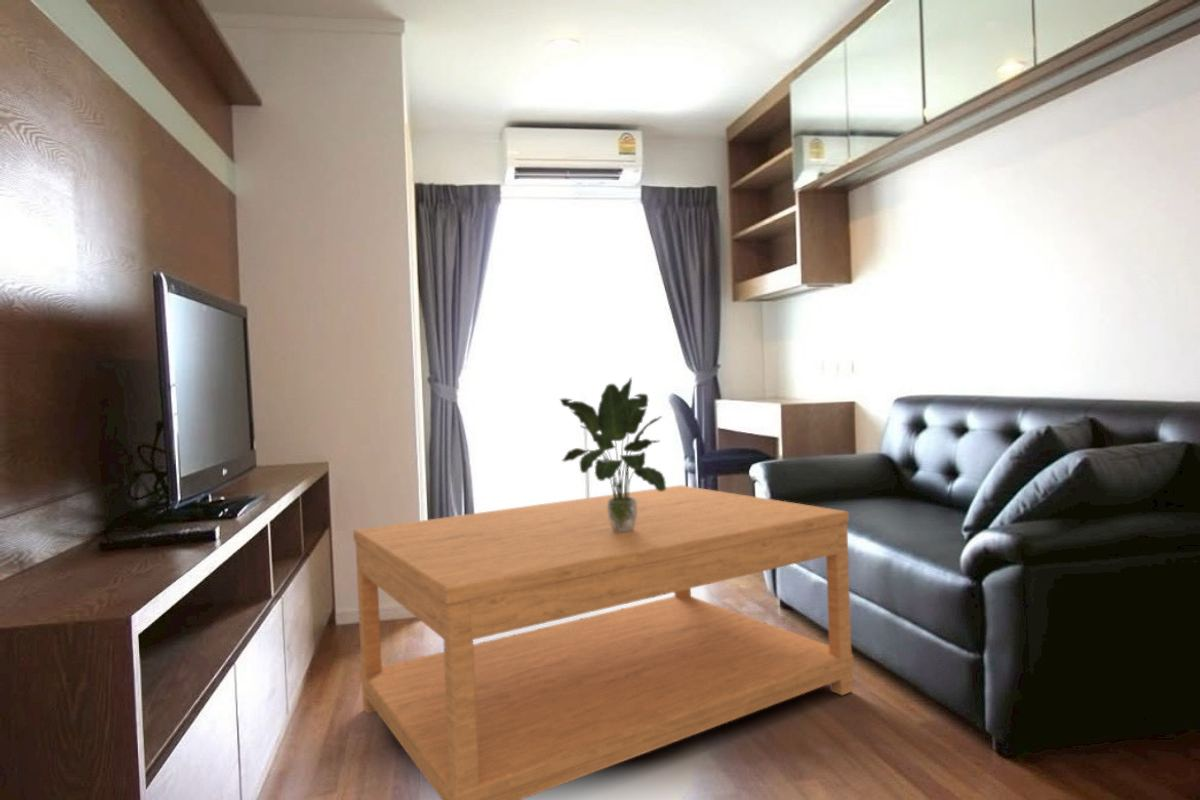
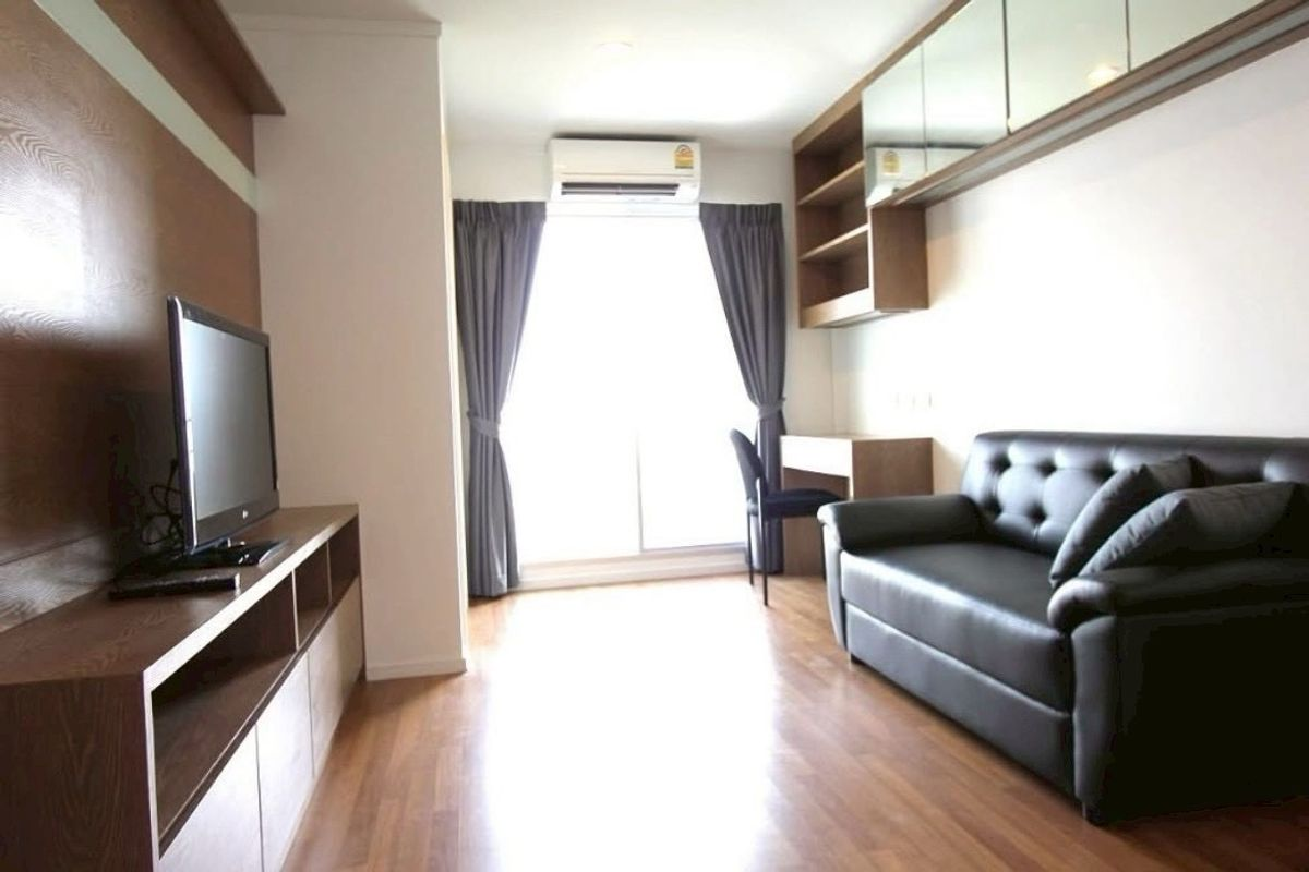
- potted plant (610, 455)
- coffee table (603, 608)
